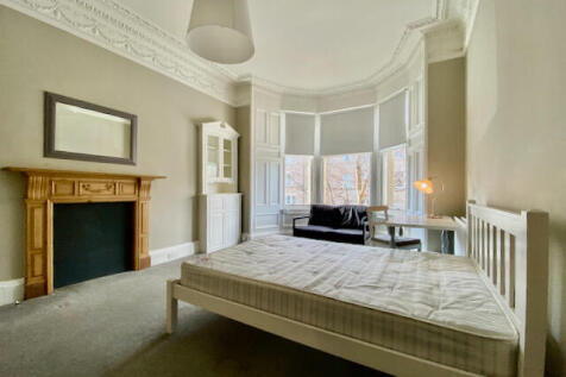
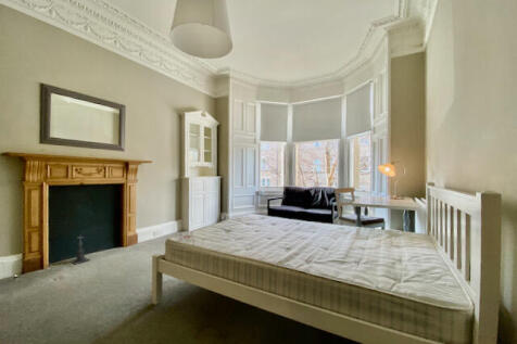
+ candle holder (79, 246)
